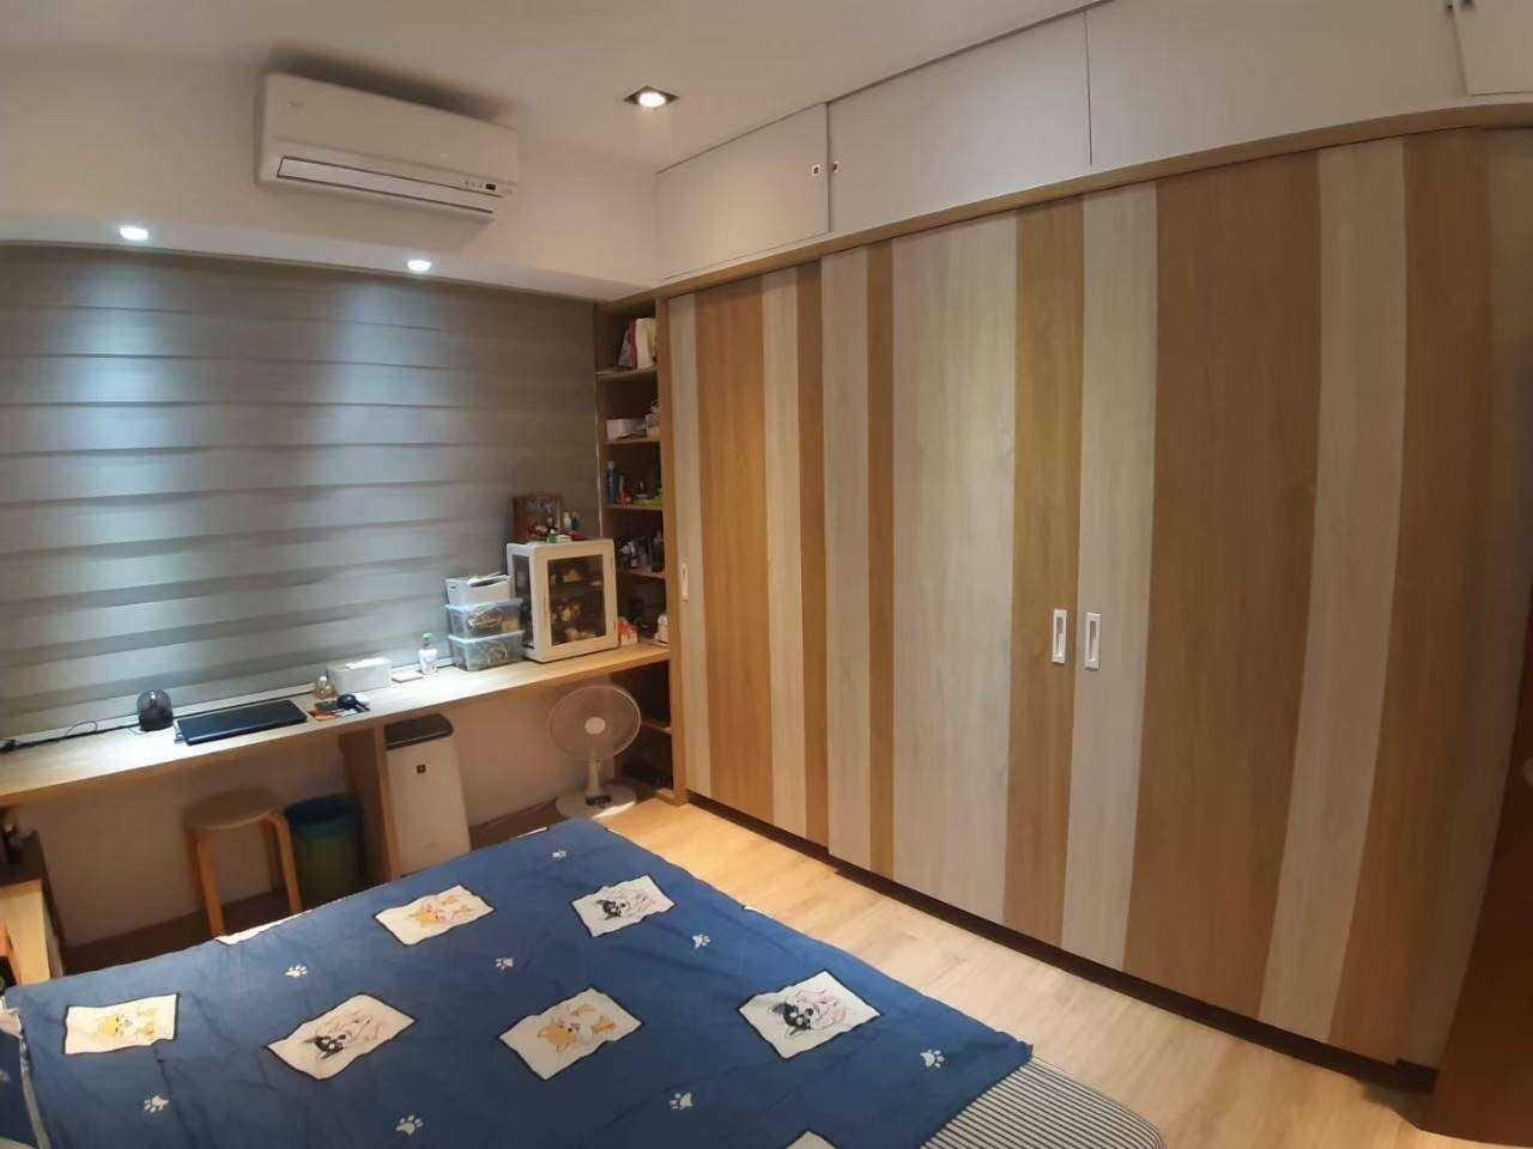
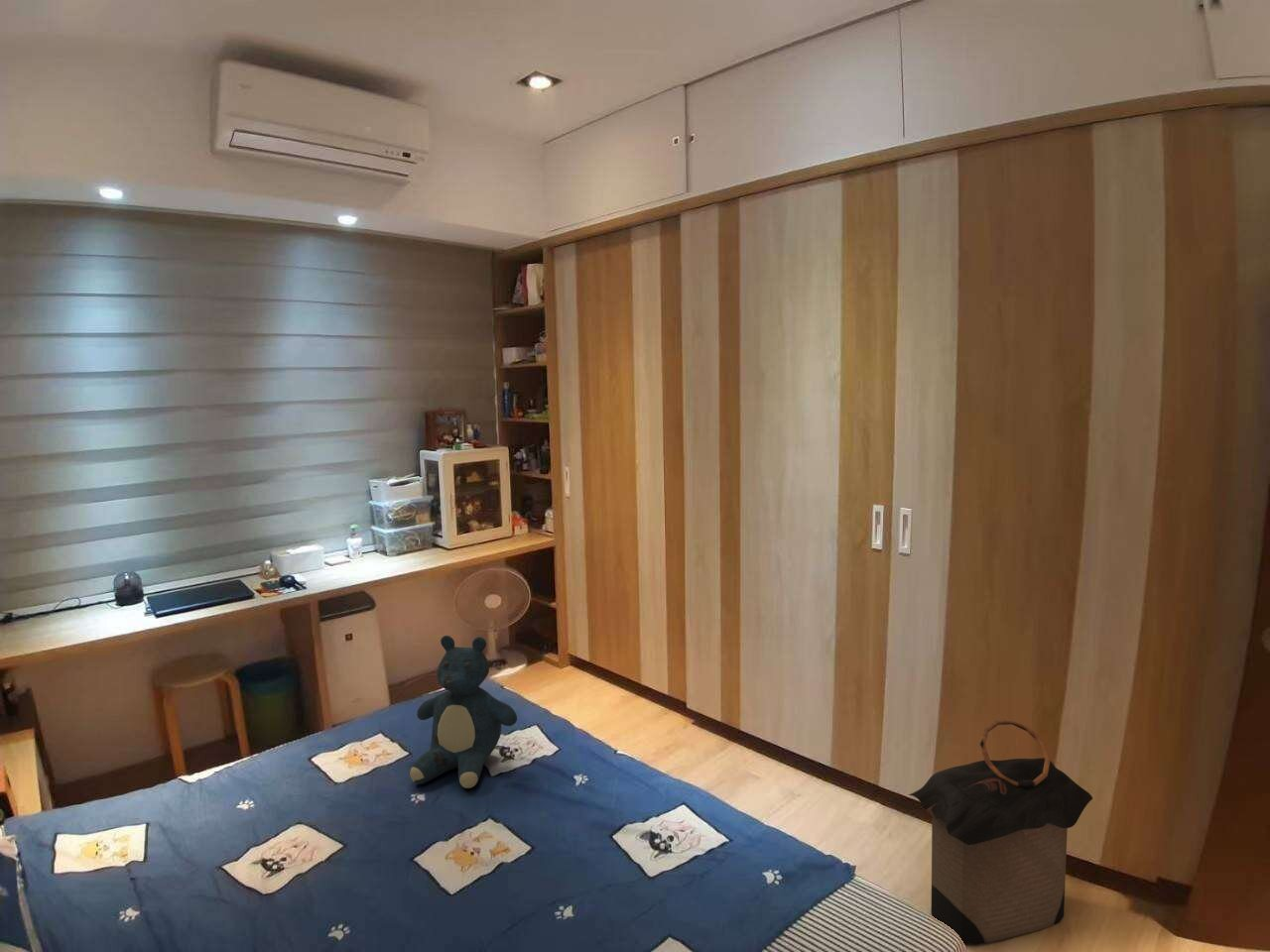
+ teddy bear (456, 706)
+ laundry hamper (999, 826)
